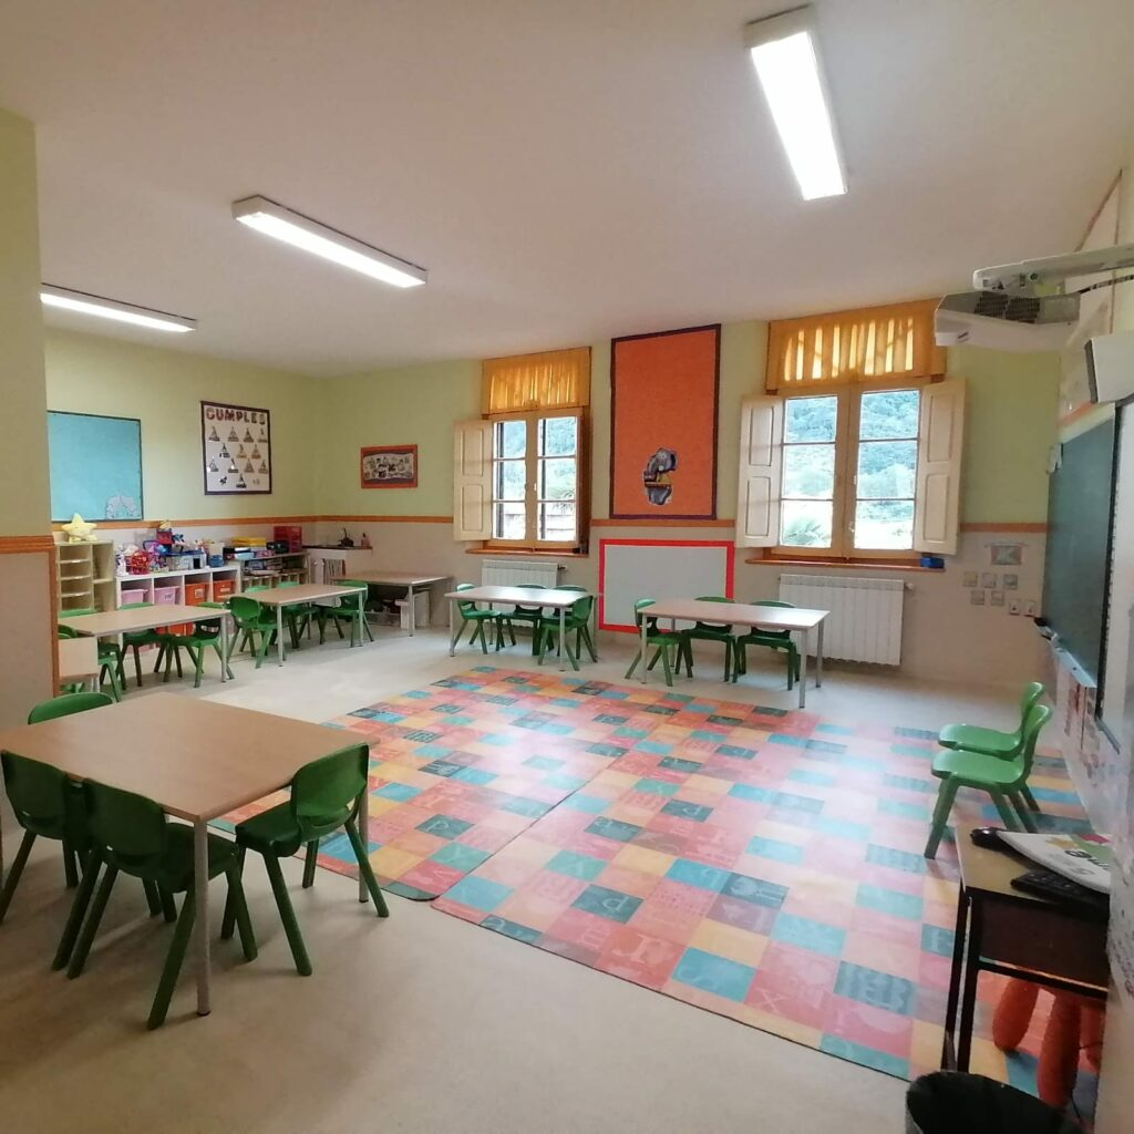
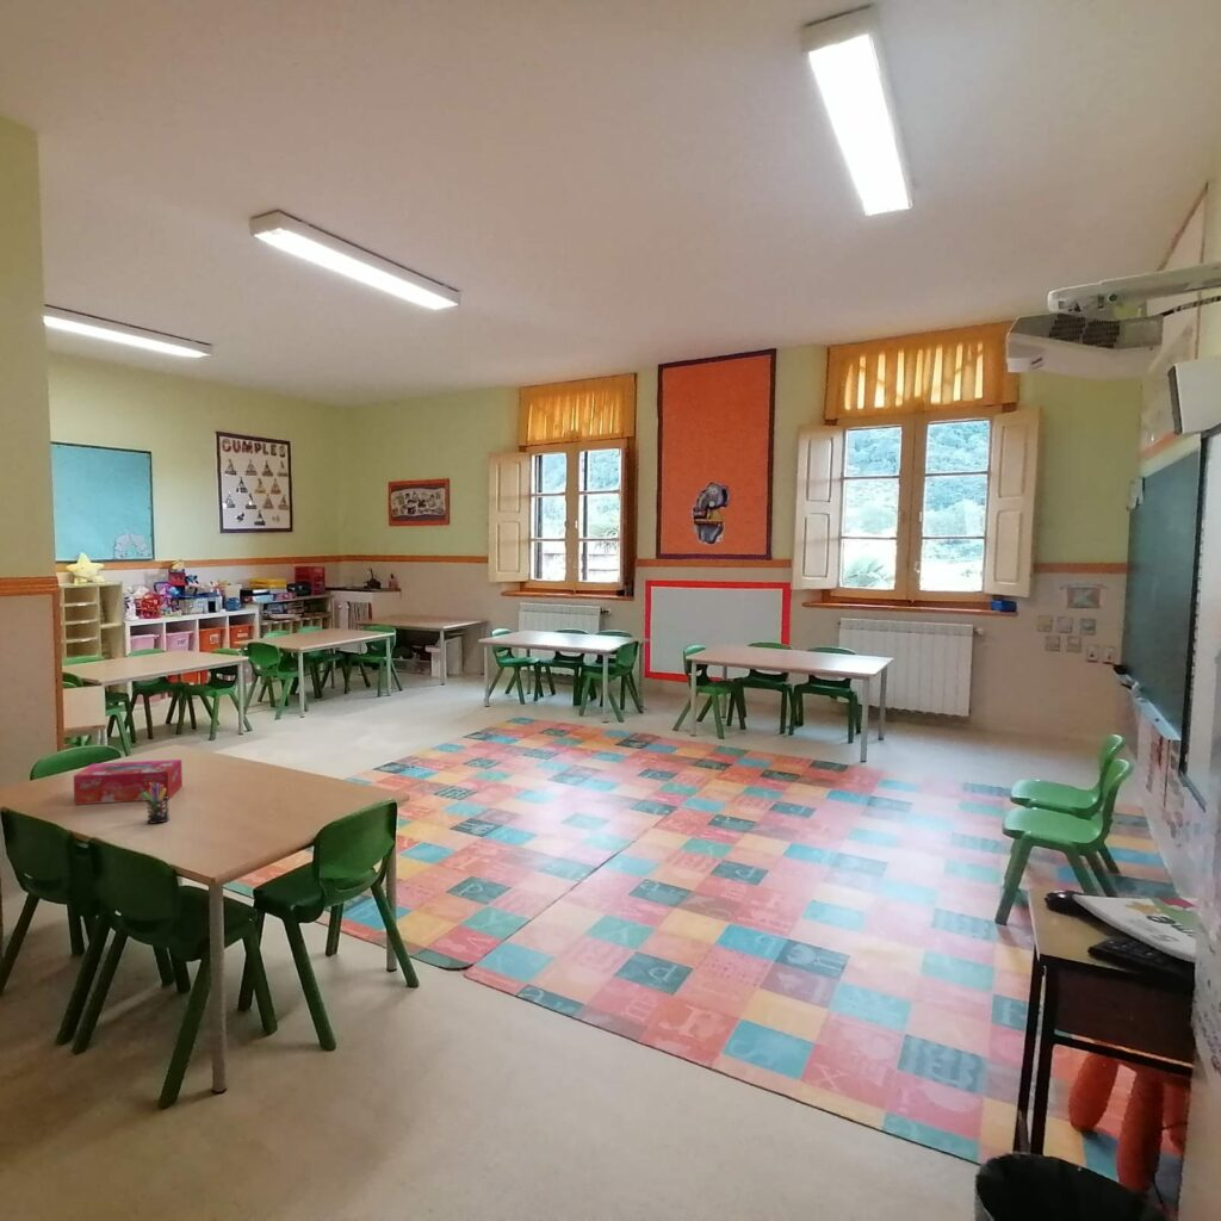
+ tissue box (130, 781)
+ pen holder (155, 801)
